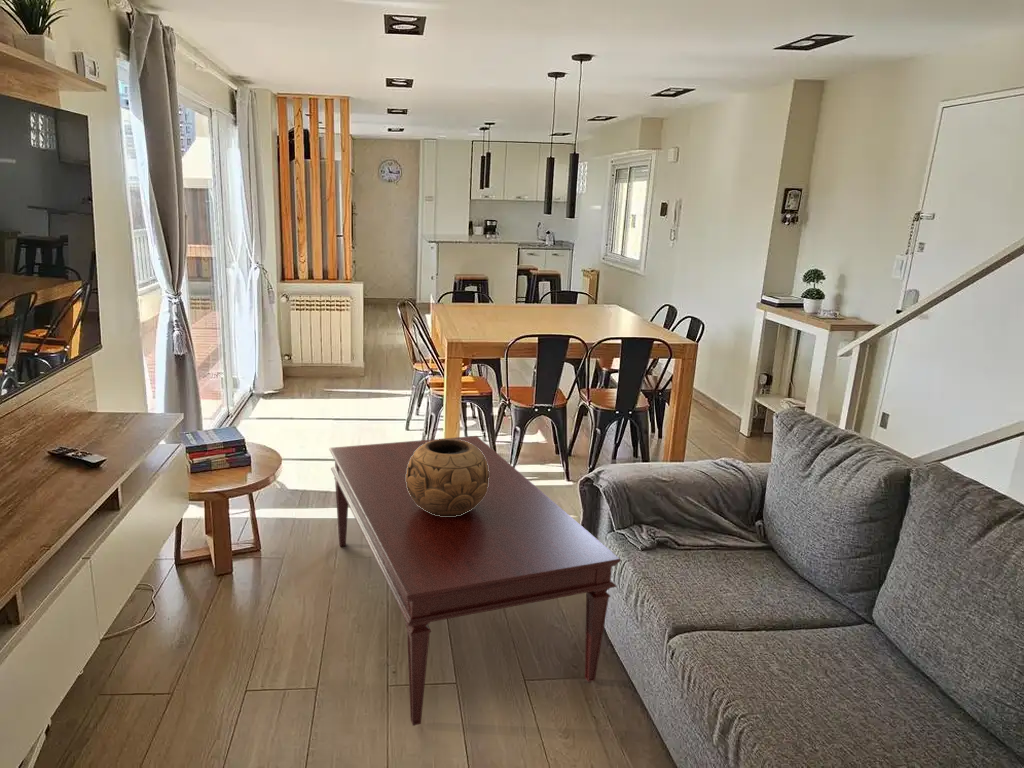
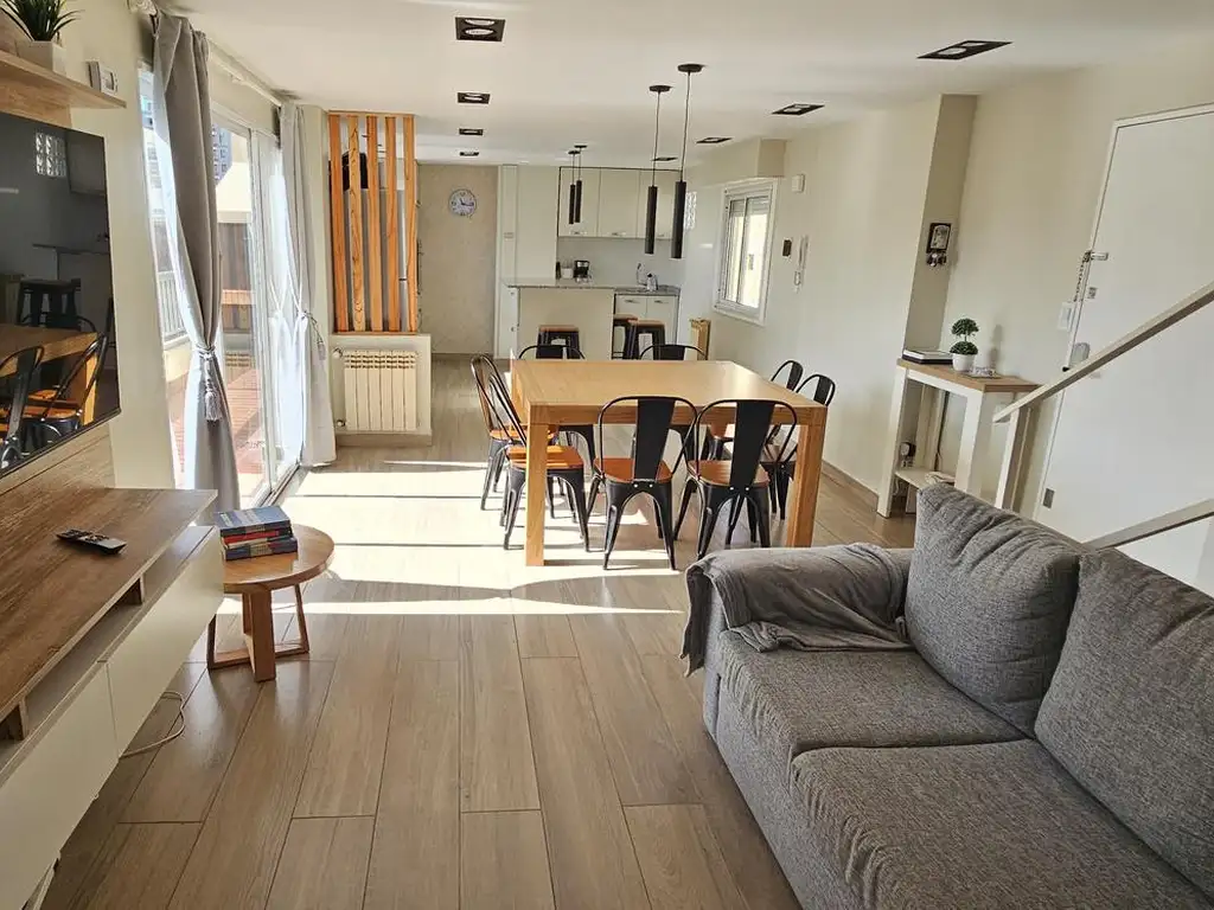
- coffee table (449, 549)
- decorative bowl (447, 476)
